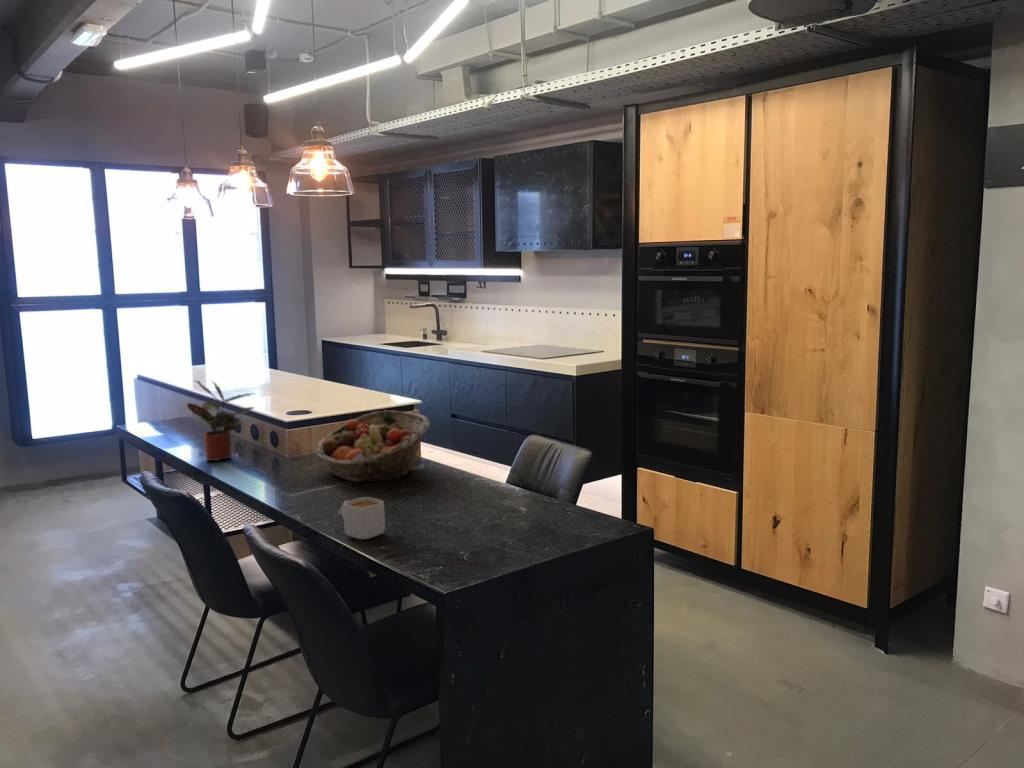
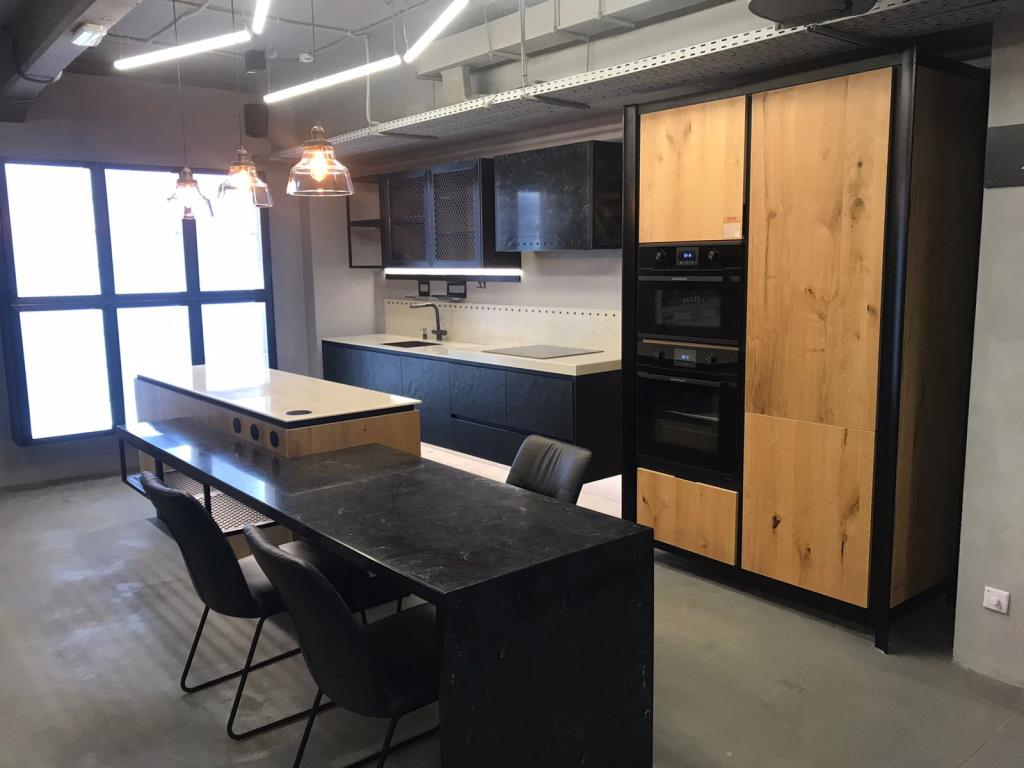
- mug (358, 517)
- fruit basket (373, 445)
- potted plant (224, 418)
